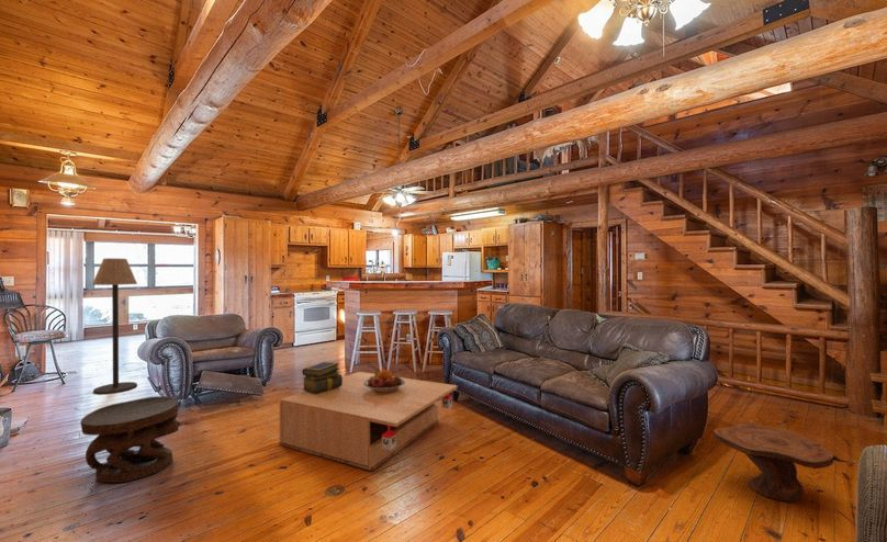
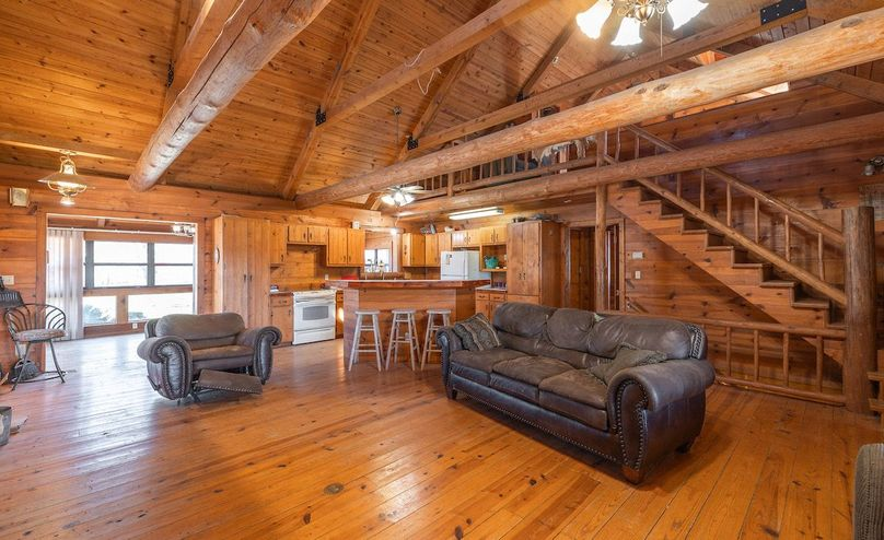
- stack of books (322, 376)
- floor lamp (115, 323)
- side table (135, 438)
- side table (779, 465)
- coffee table (372, 414)
- fruit bowl (384, 380)
